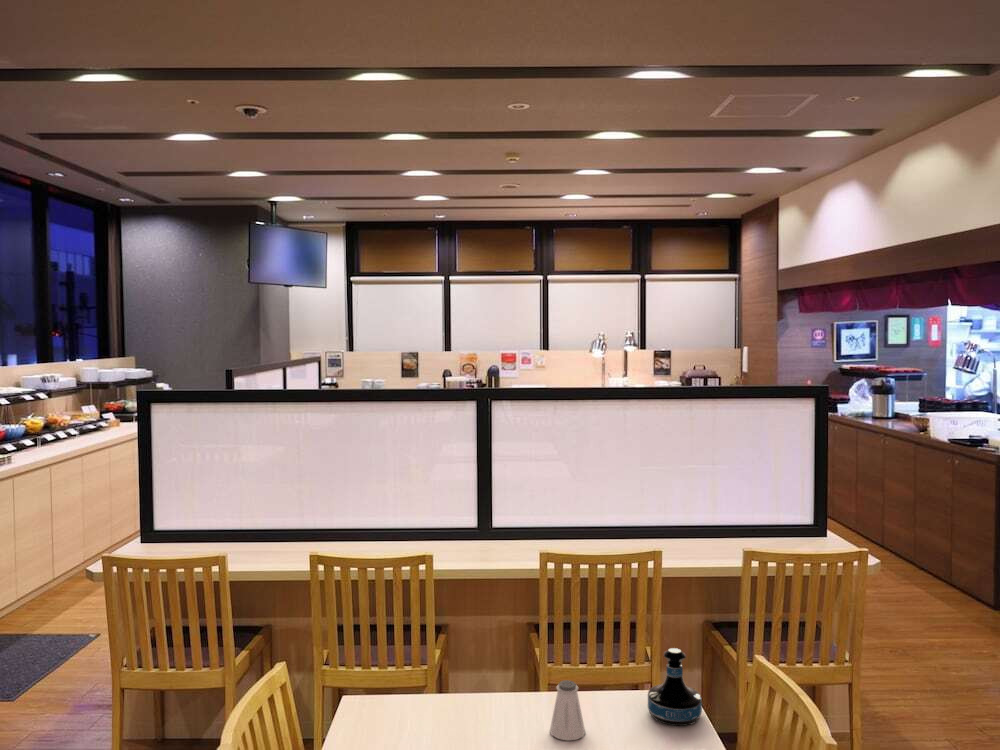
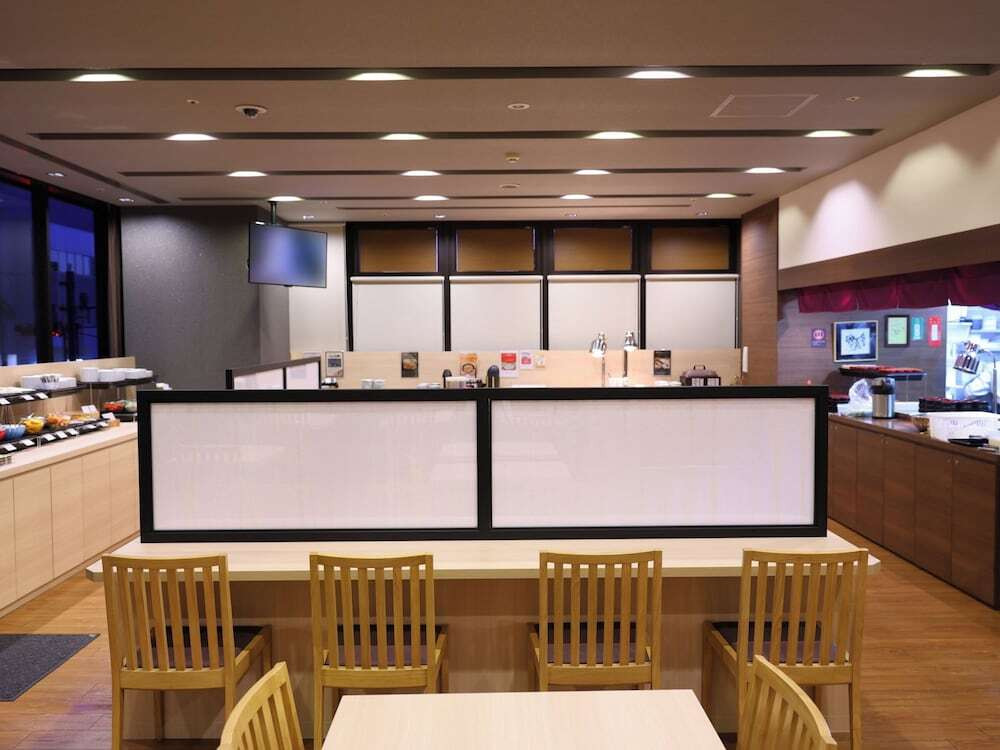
- tequila bottle (674, 682)
- saltshaker (567, 707)
